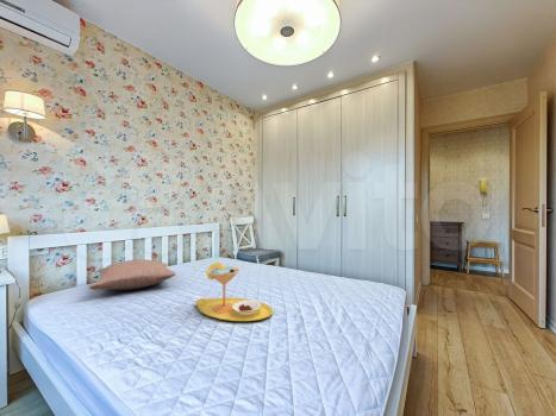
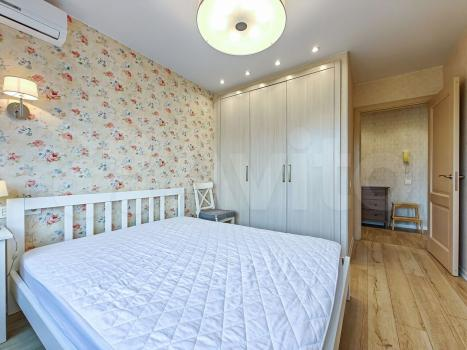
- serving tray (227, 282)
- pillow (135, 272)
